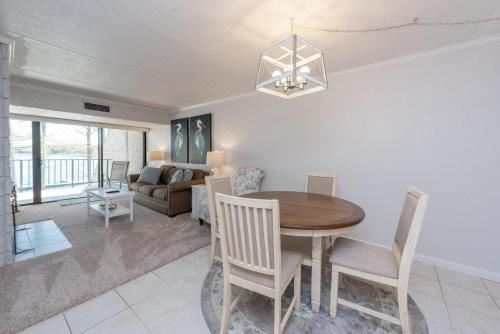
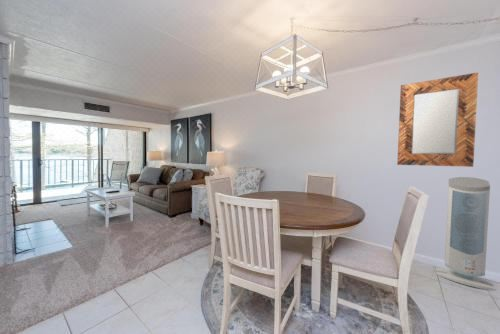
+ air purifier (465, 228)
+ home mirror (434, 123)
